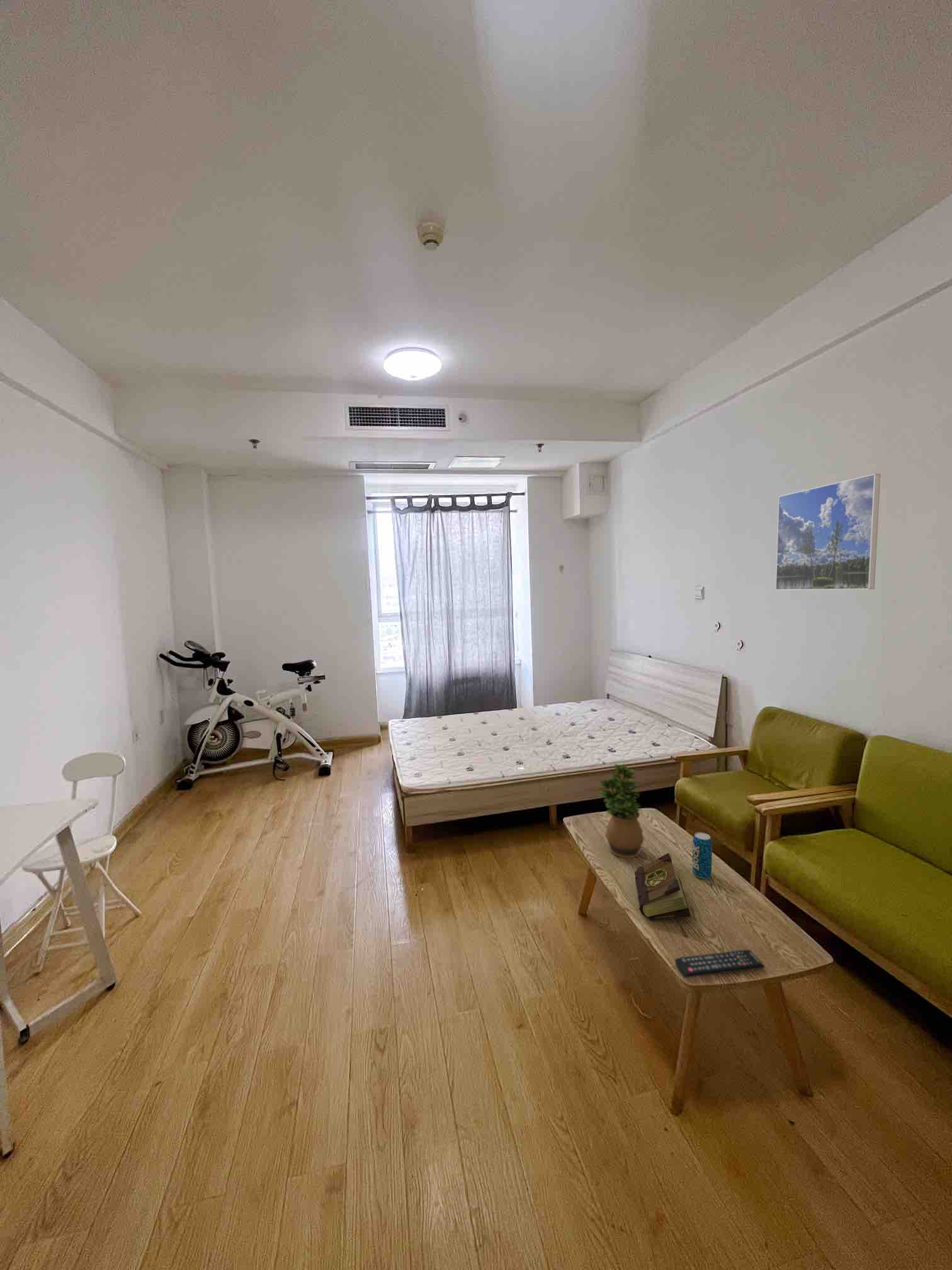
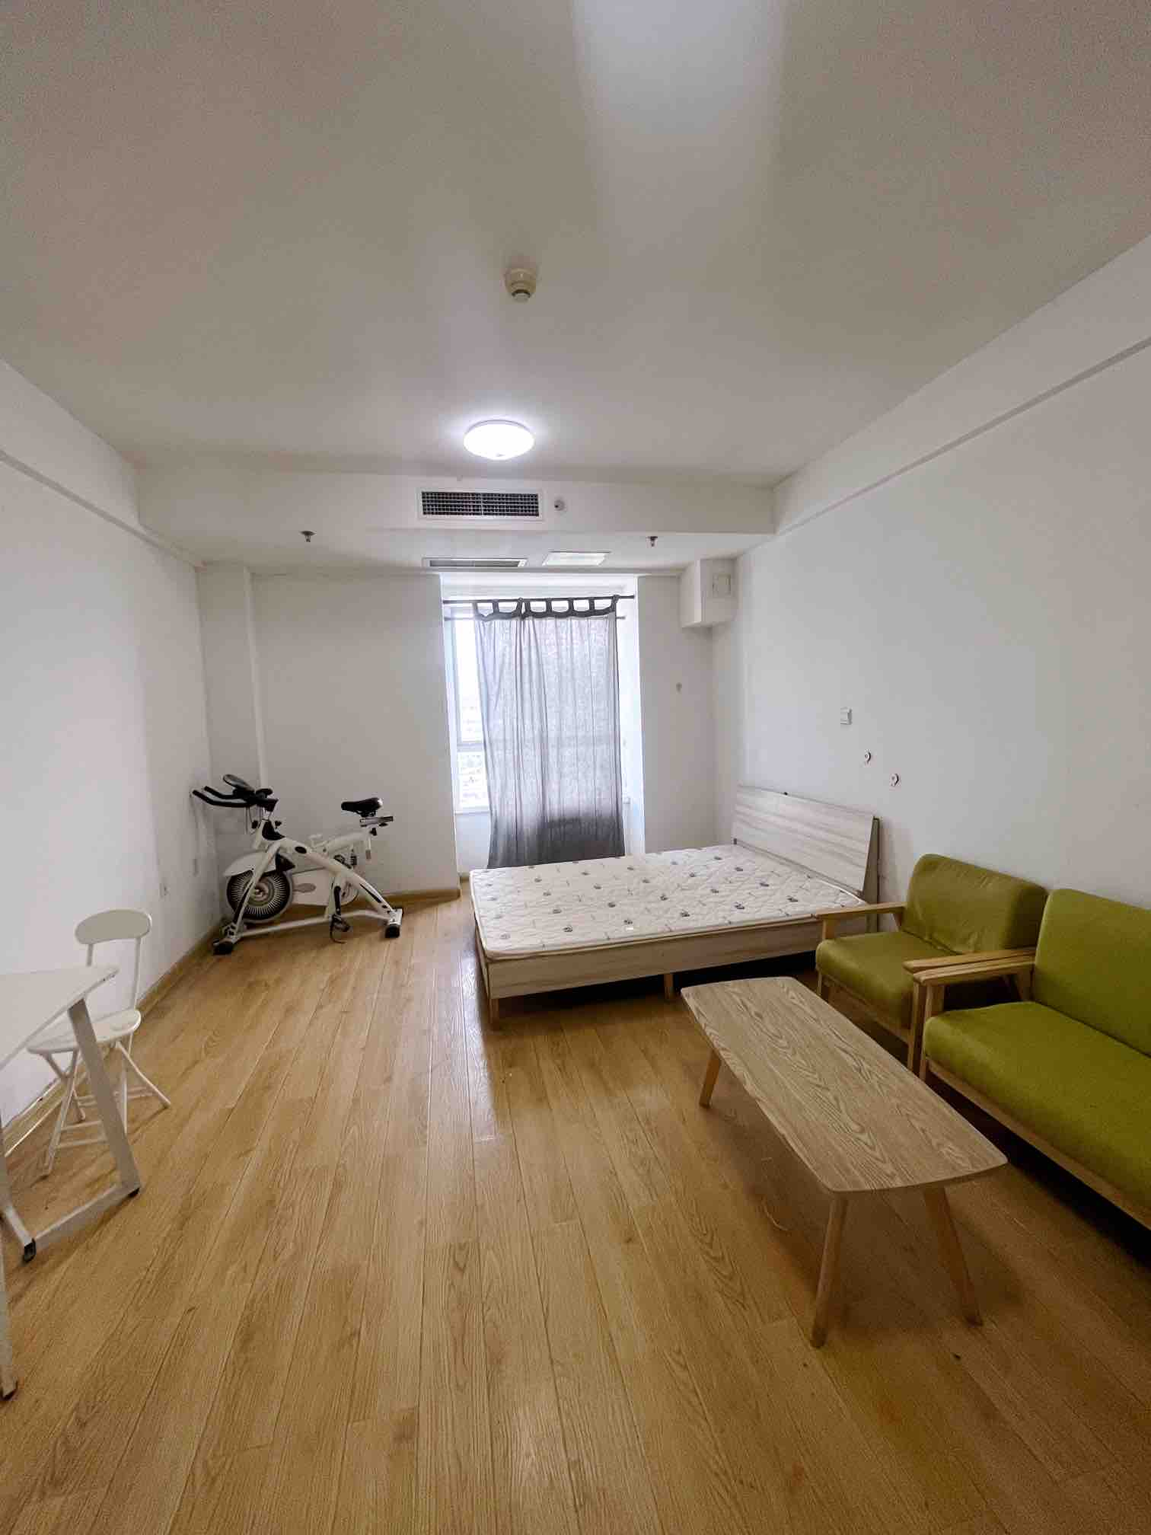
- remote control (719, 964)
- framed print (822, 538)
- book (661, 888)
- beverage can (702, 855)
- potted plant (620, 809)
